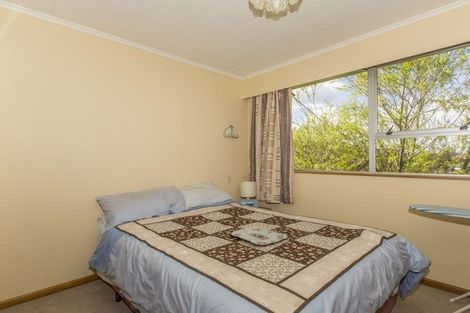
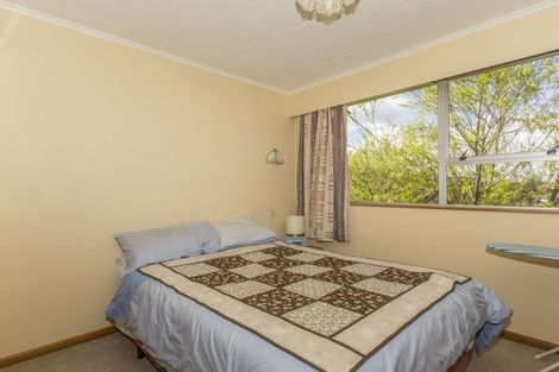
- serving tray (258, 235)
